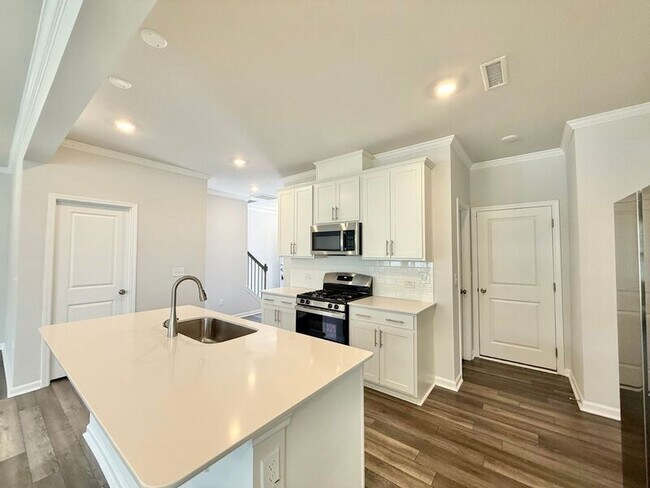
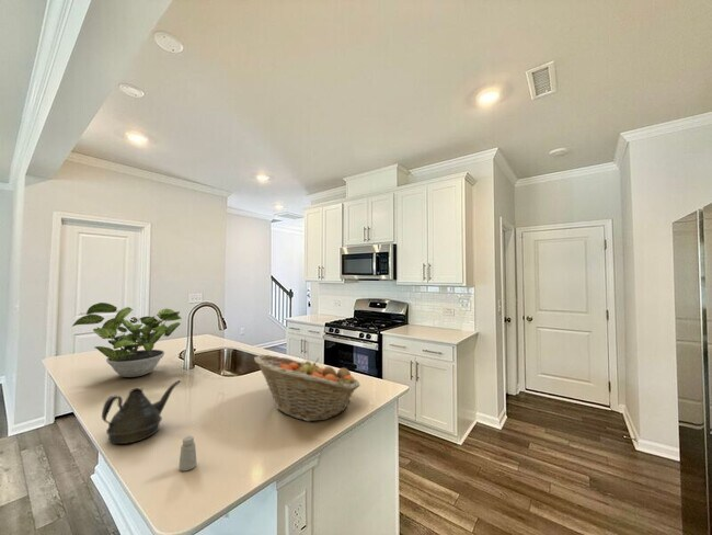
+ potted plant (131, 338)
+ fruit basket (306, 379)
+ teapot (145, 408)
+ saltshaker (187, 452)
